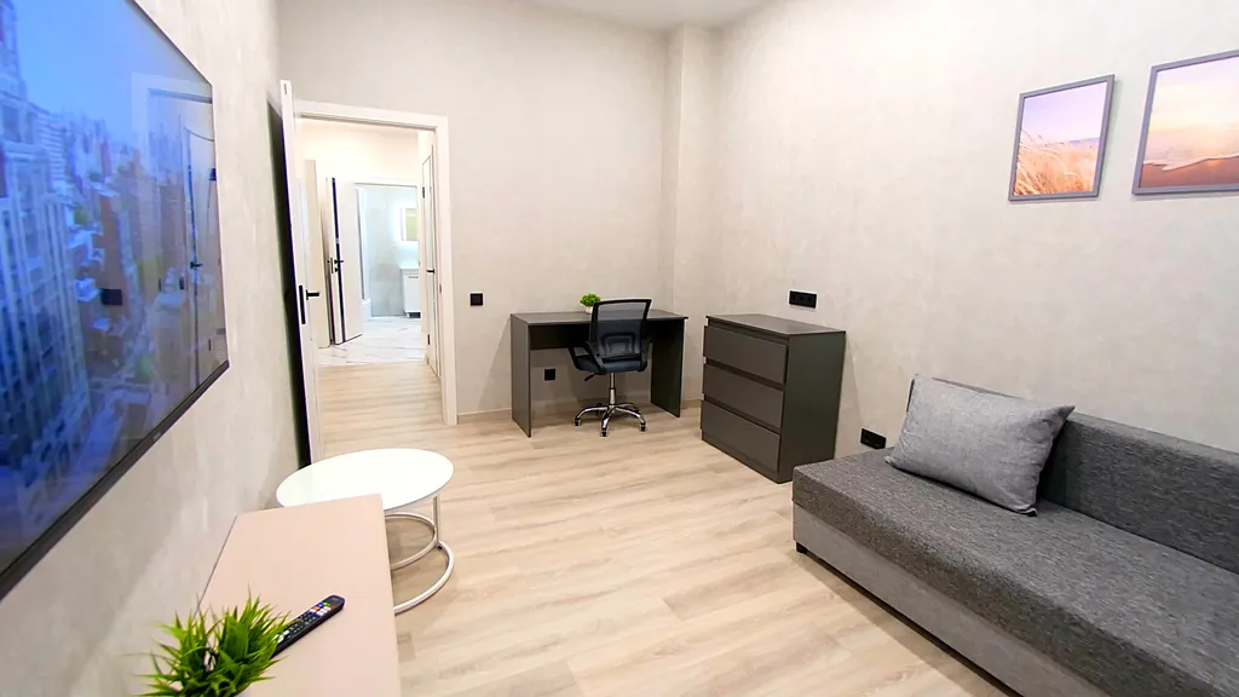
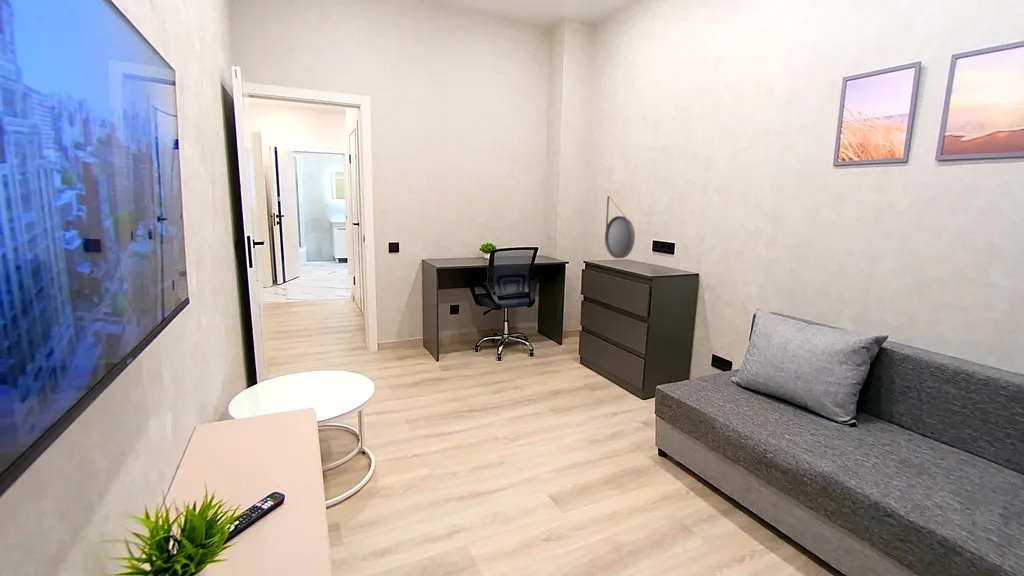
+ home mirror (619, 227)
